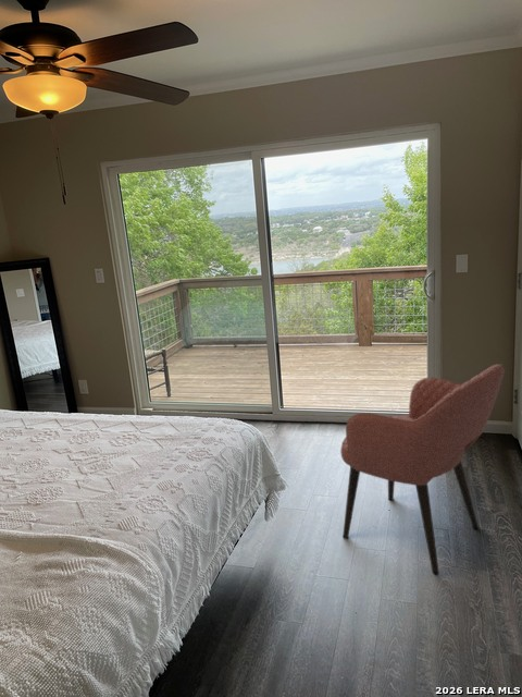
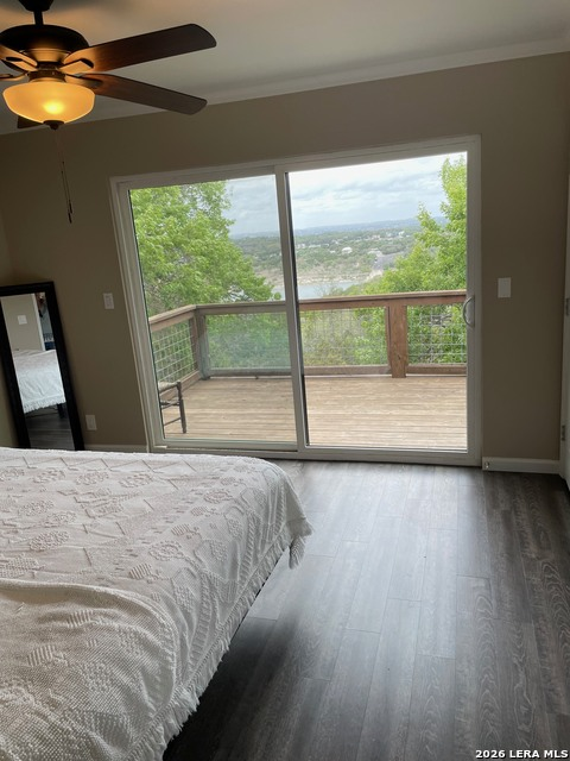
- armchair (418, 452)
